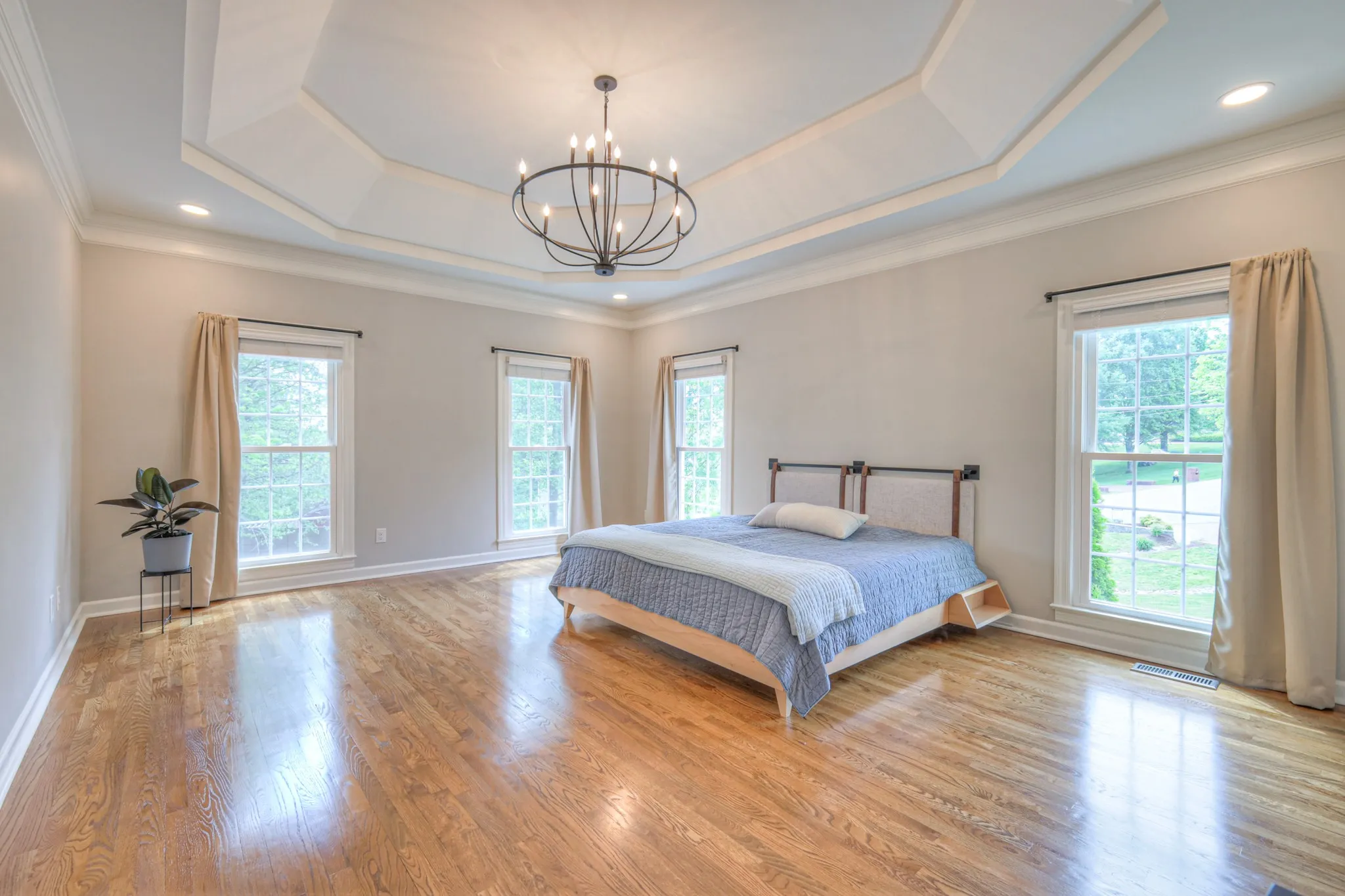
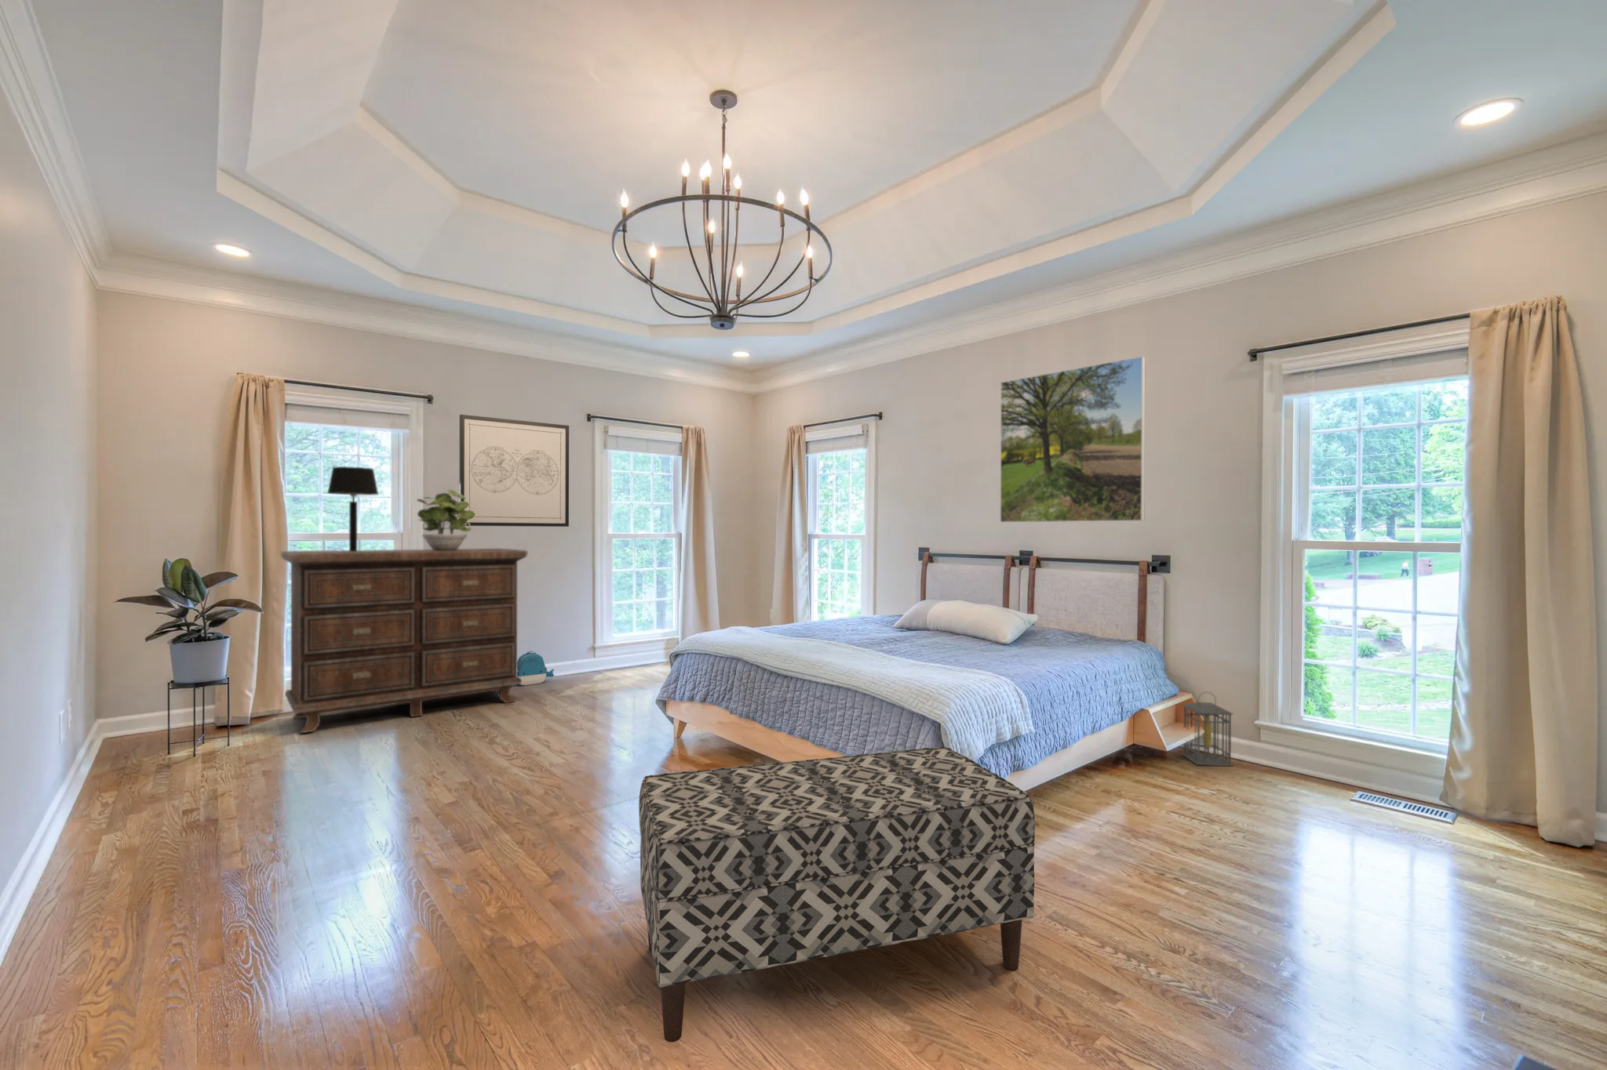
+ lantern (1207, 726)
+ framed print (1067, 445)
+ potted plant (447, 518)
+ table lamp (354, 509)
+ wall art (516, 473)
+ backpack (532, 668)
+ dresser (409, 629)
+ bench (829, 871)
